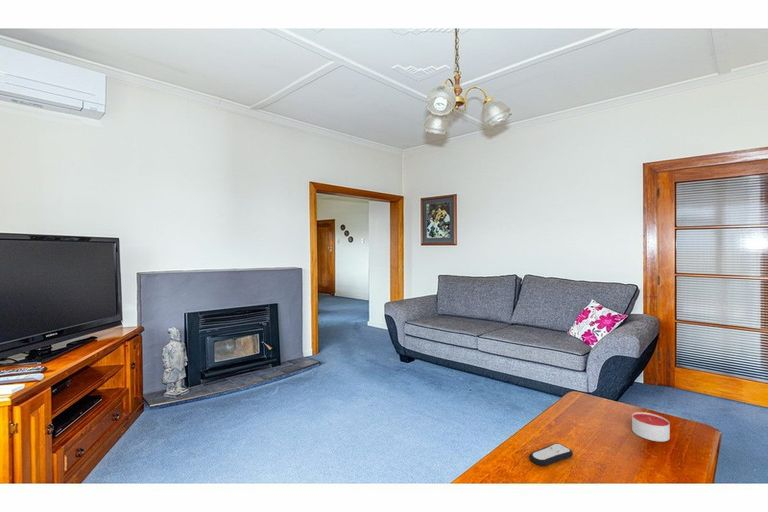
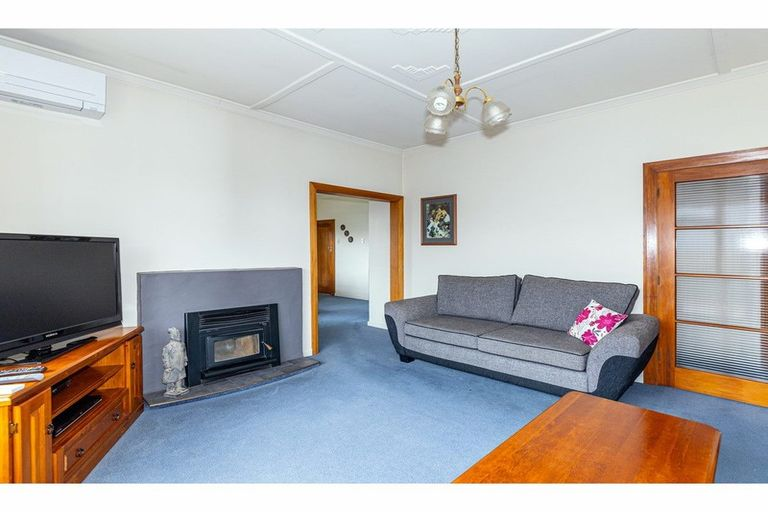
- remote control (550, 454)
- candle (650, 425)
